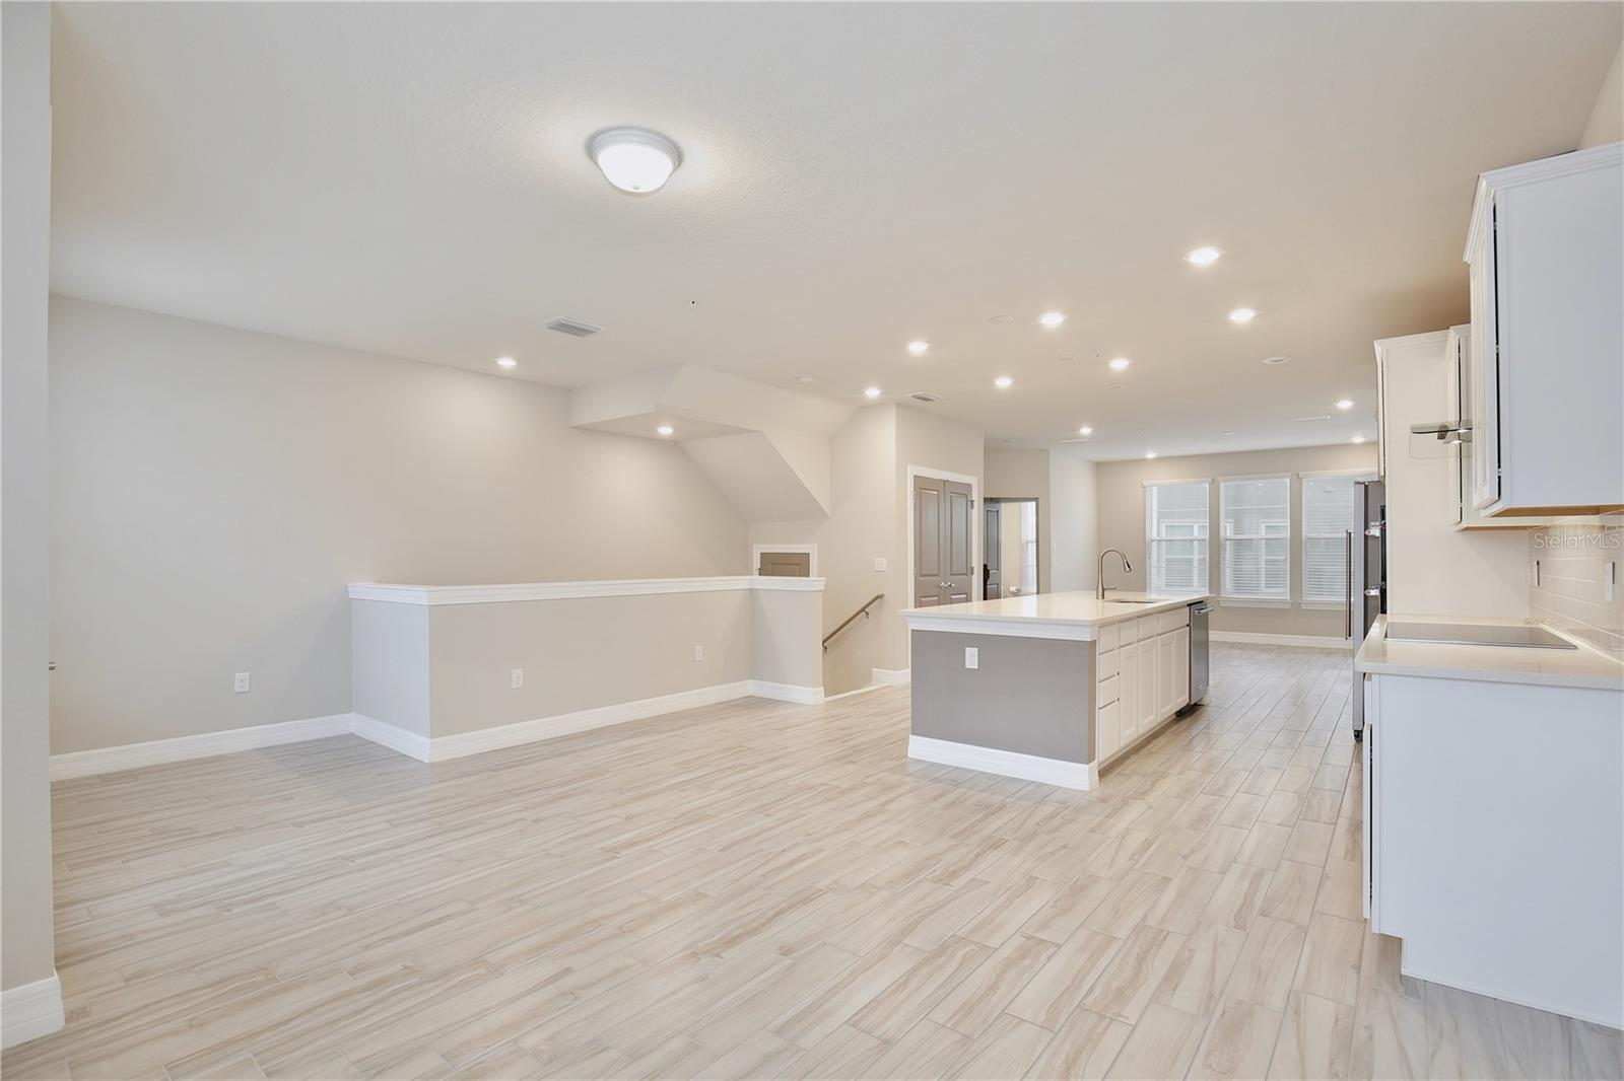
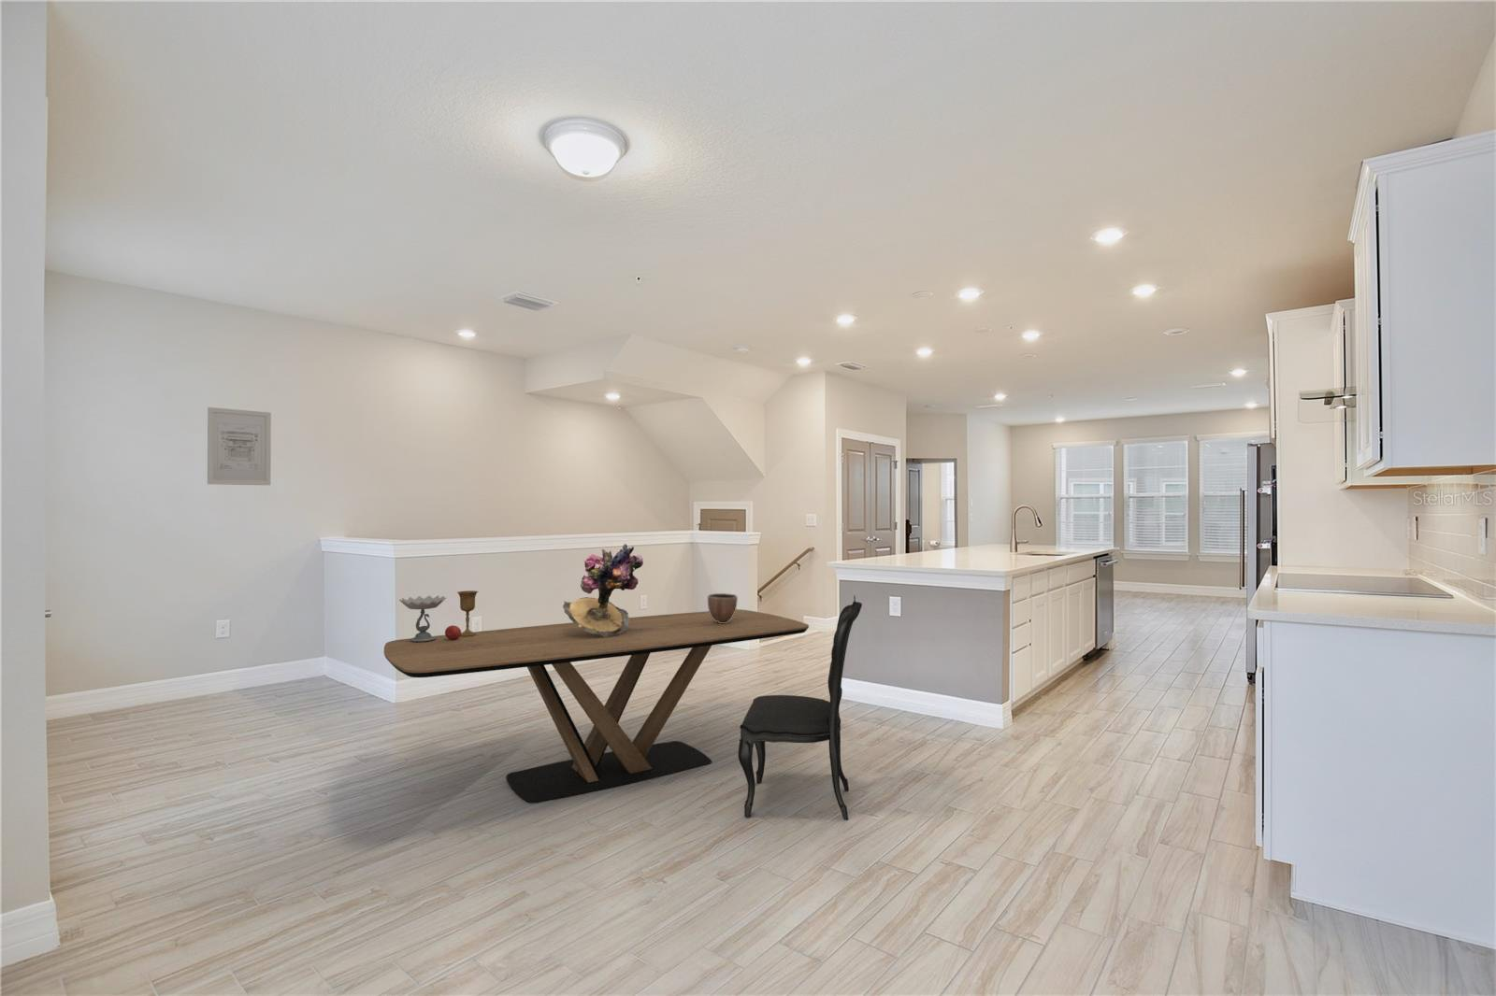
+ dining chair (802, 697)
+ dining table (612, 700)
+ bouquet (602, 588)
+ wall art (239, 447)
+ goblet (436, 607)
+ decorative bowl (722, 608)
